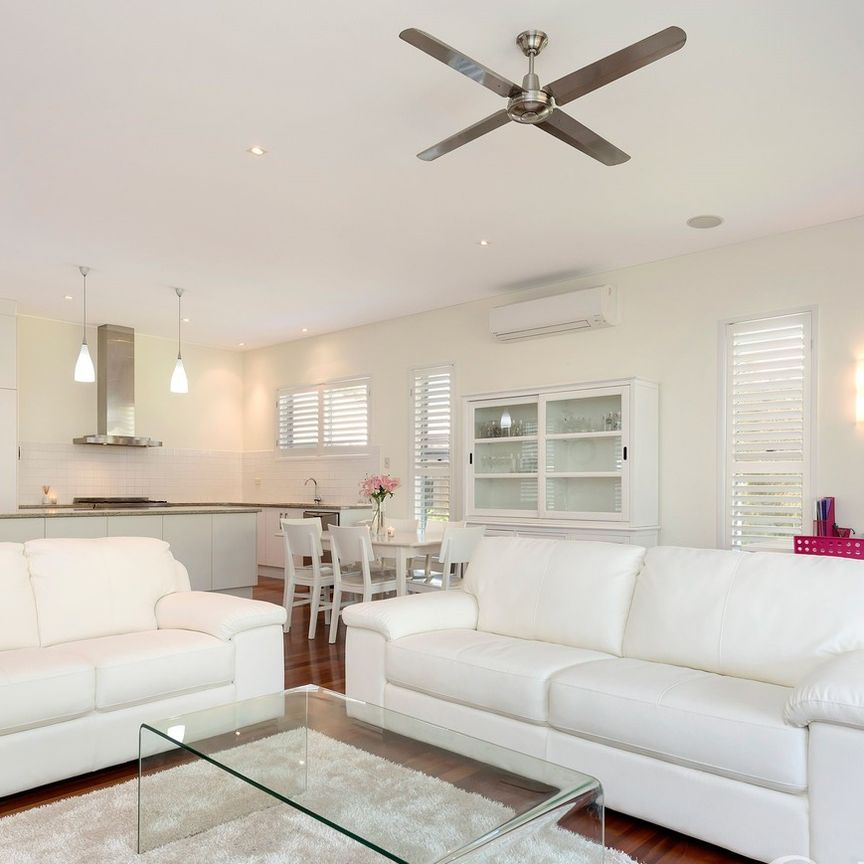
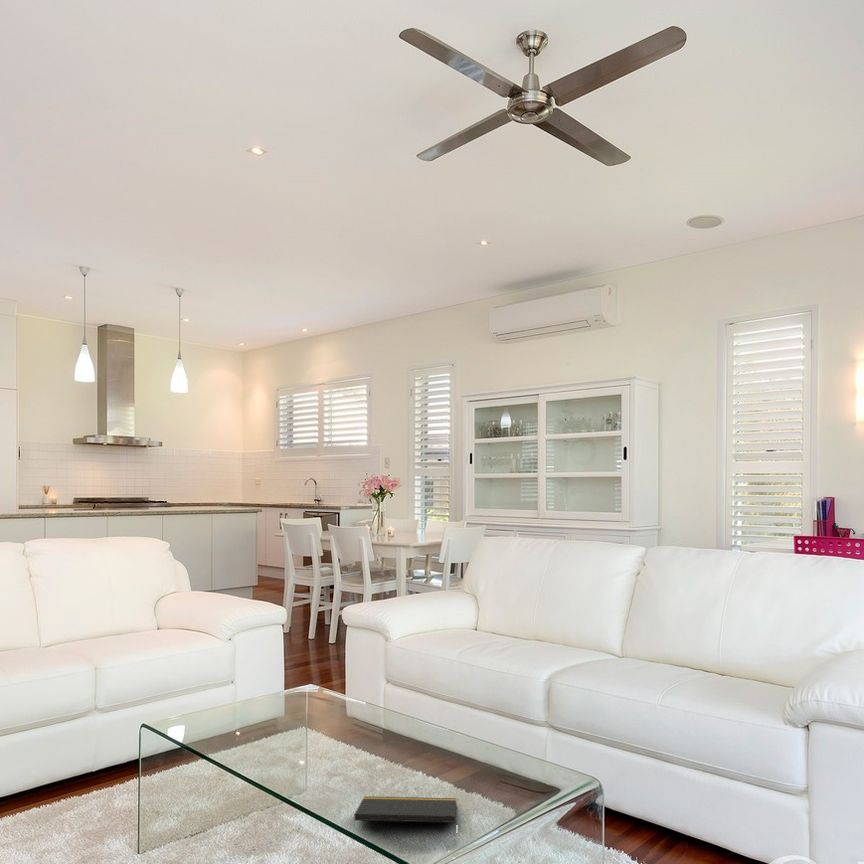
+ notepad (407, 809)
